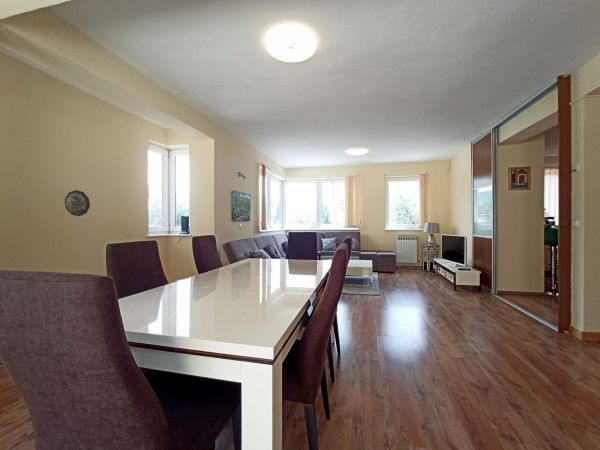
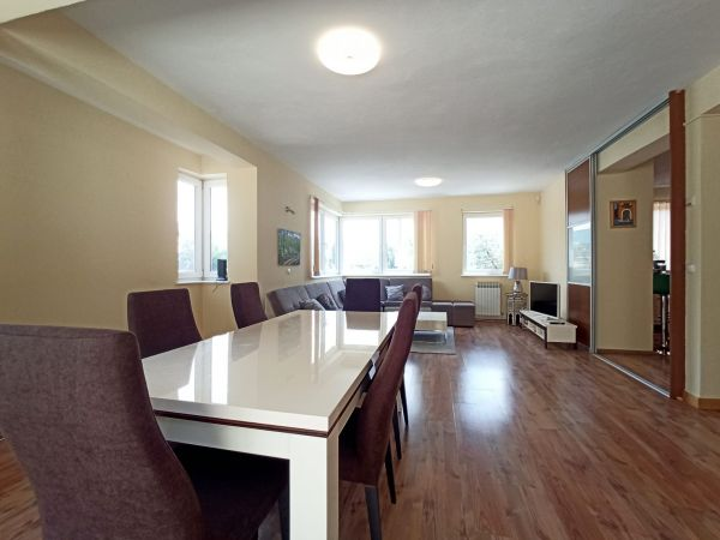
- decorative plate (76, 203)
